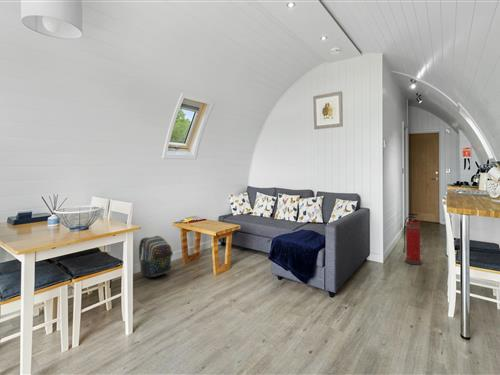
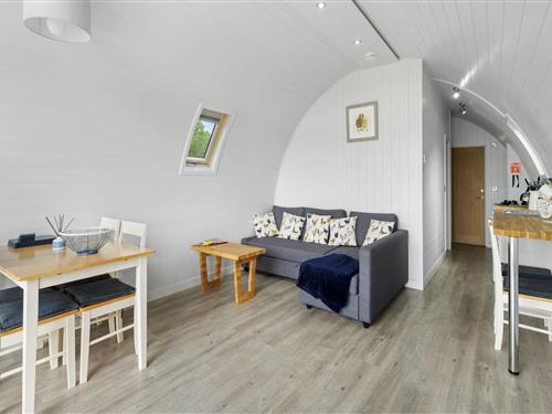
- fire extinguisher (412, 237)
- backpack (155, 256)
